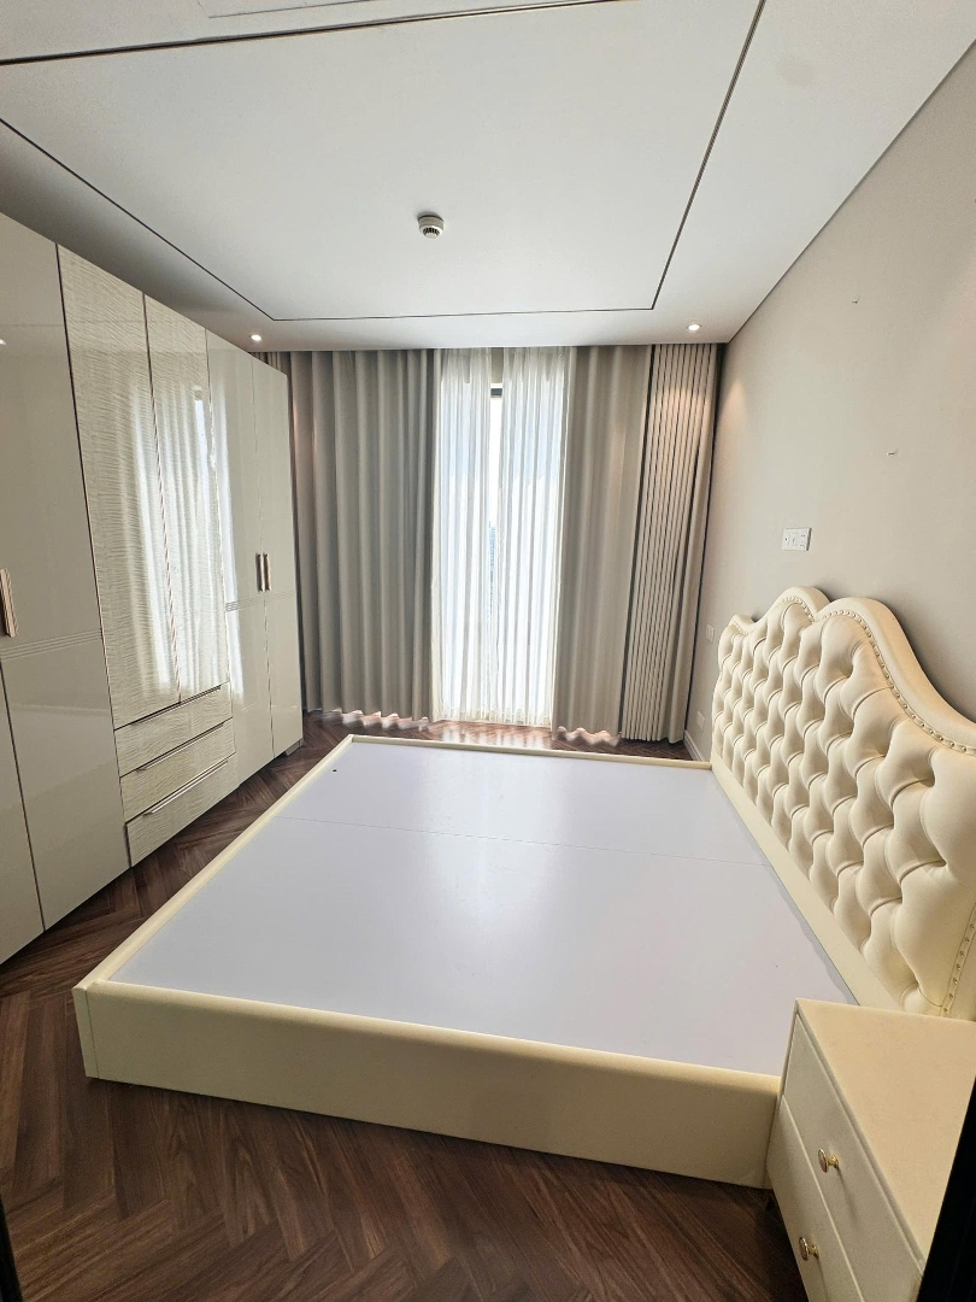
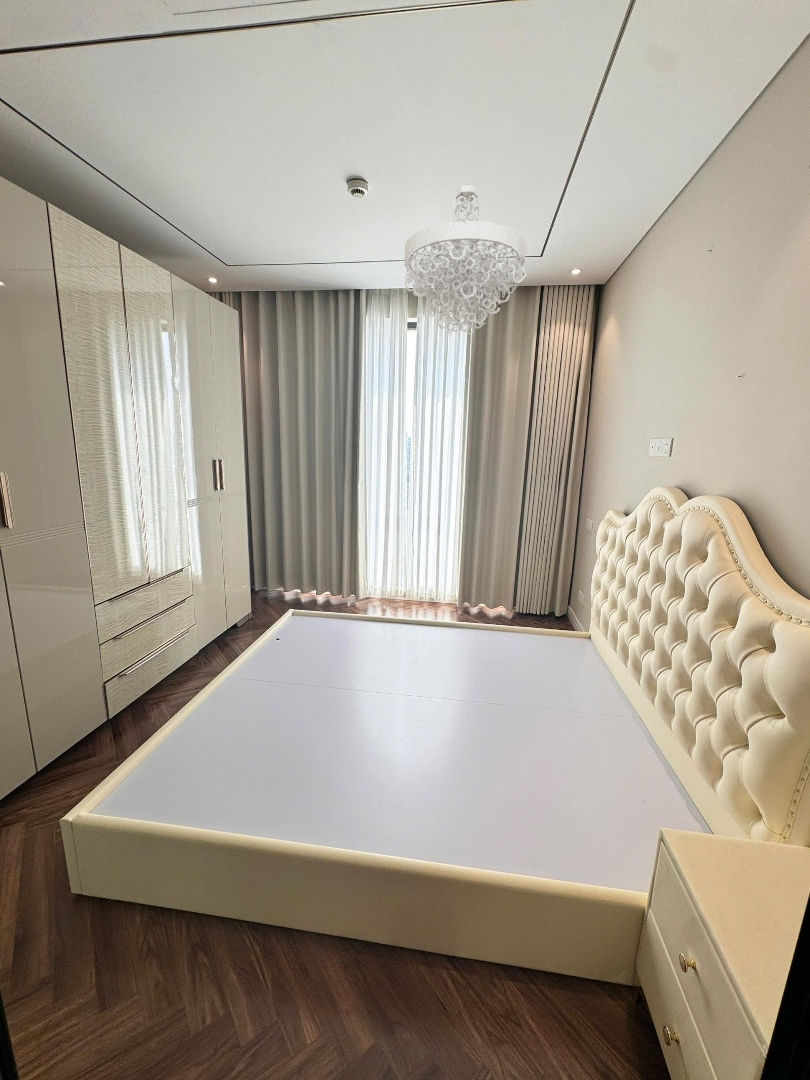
+ chandelier (463, 264)
